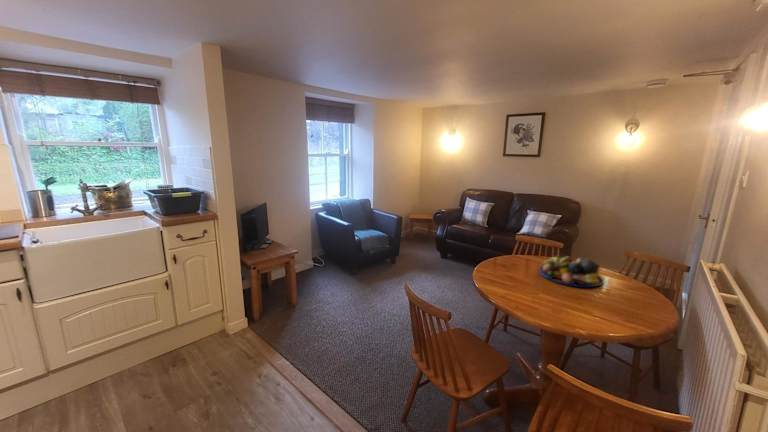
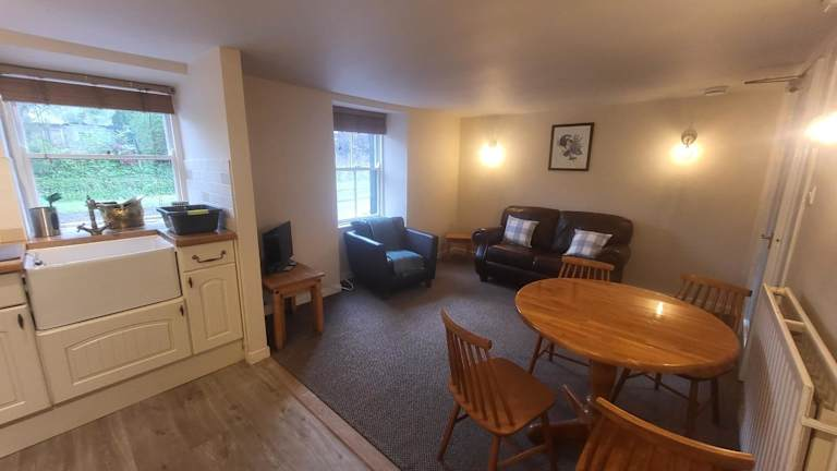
- fruit bowl (570, 266)
